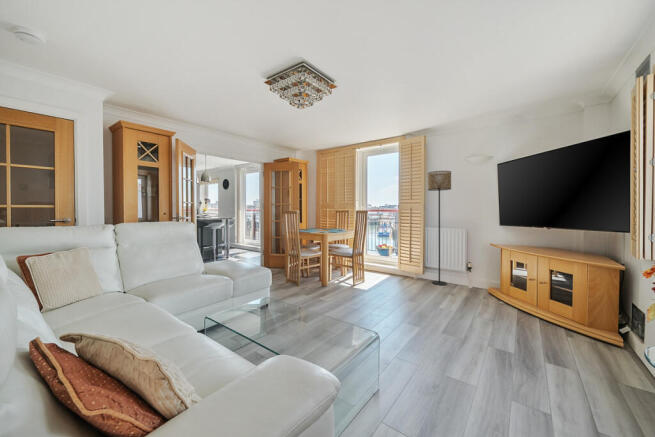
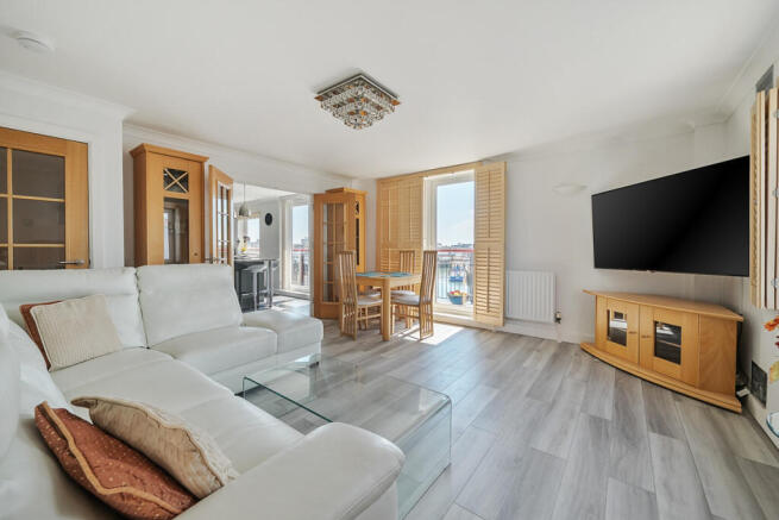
- floor lamp (439, 227)
